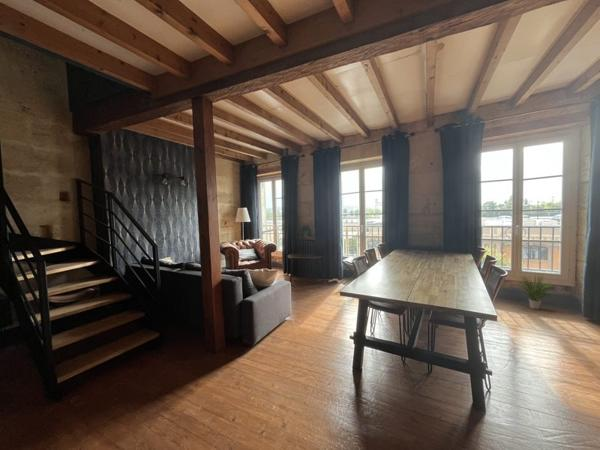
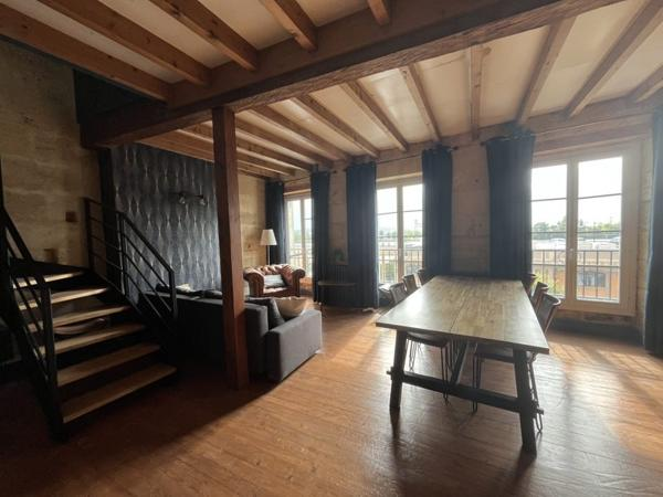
- potted plant (535, 291)
